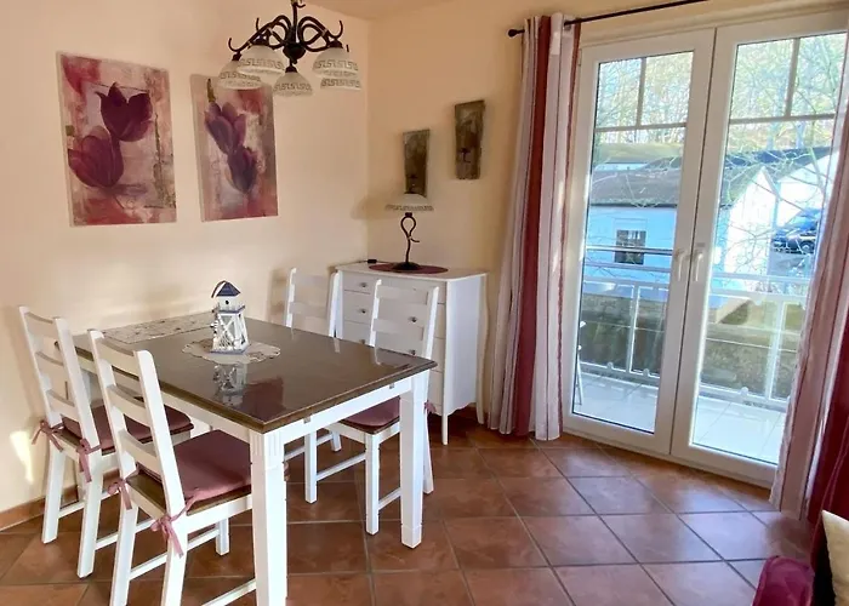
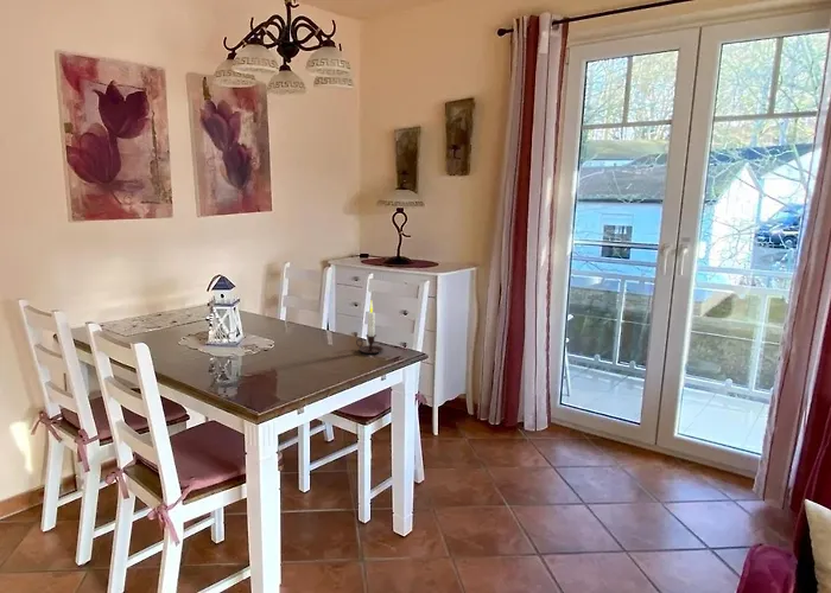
+ candle (368, 325)
